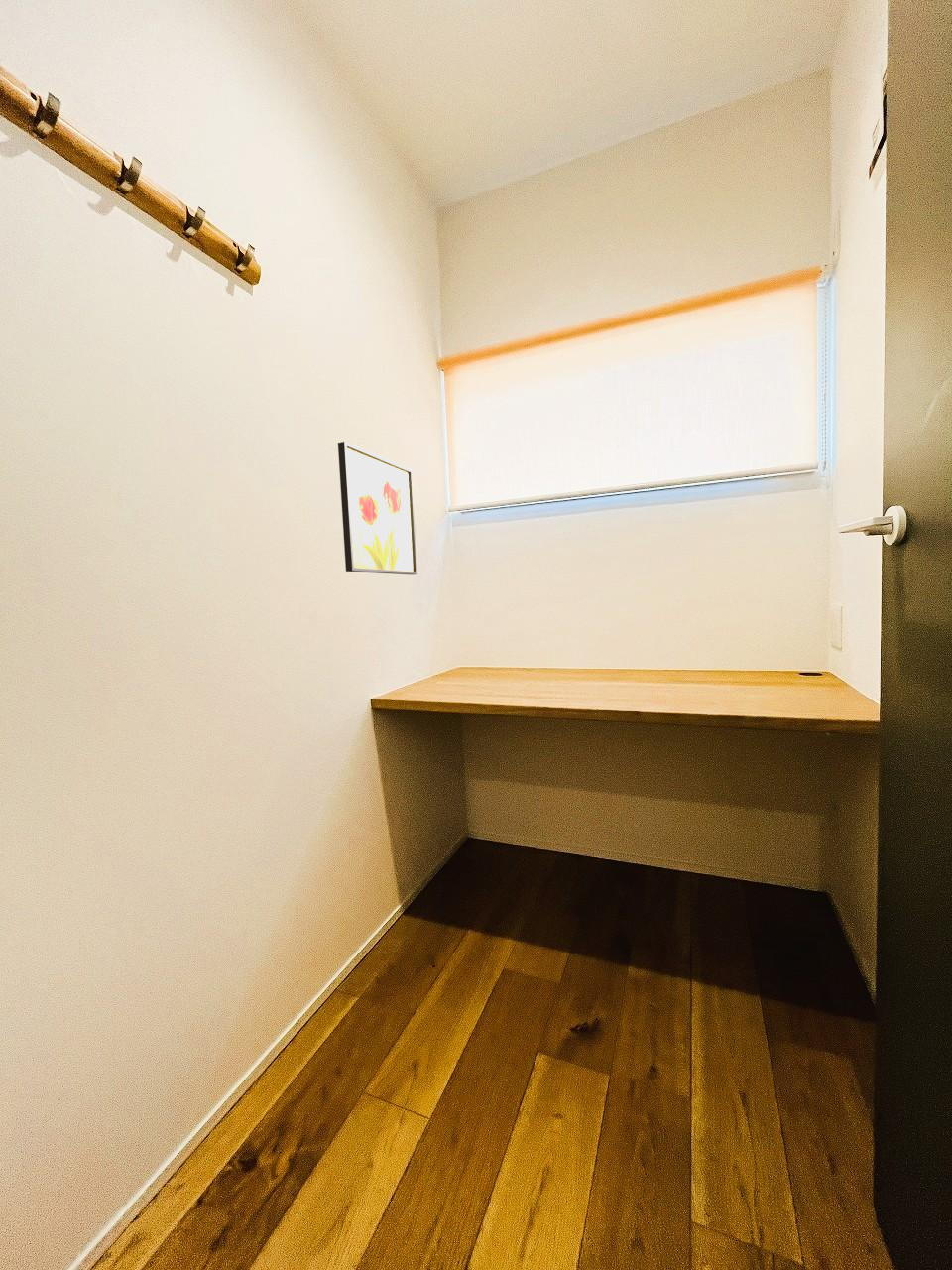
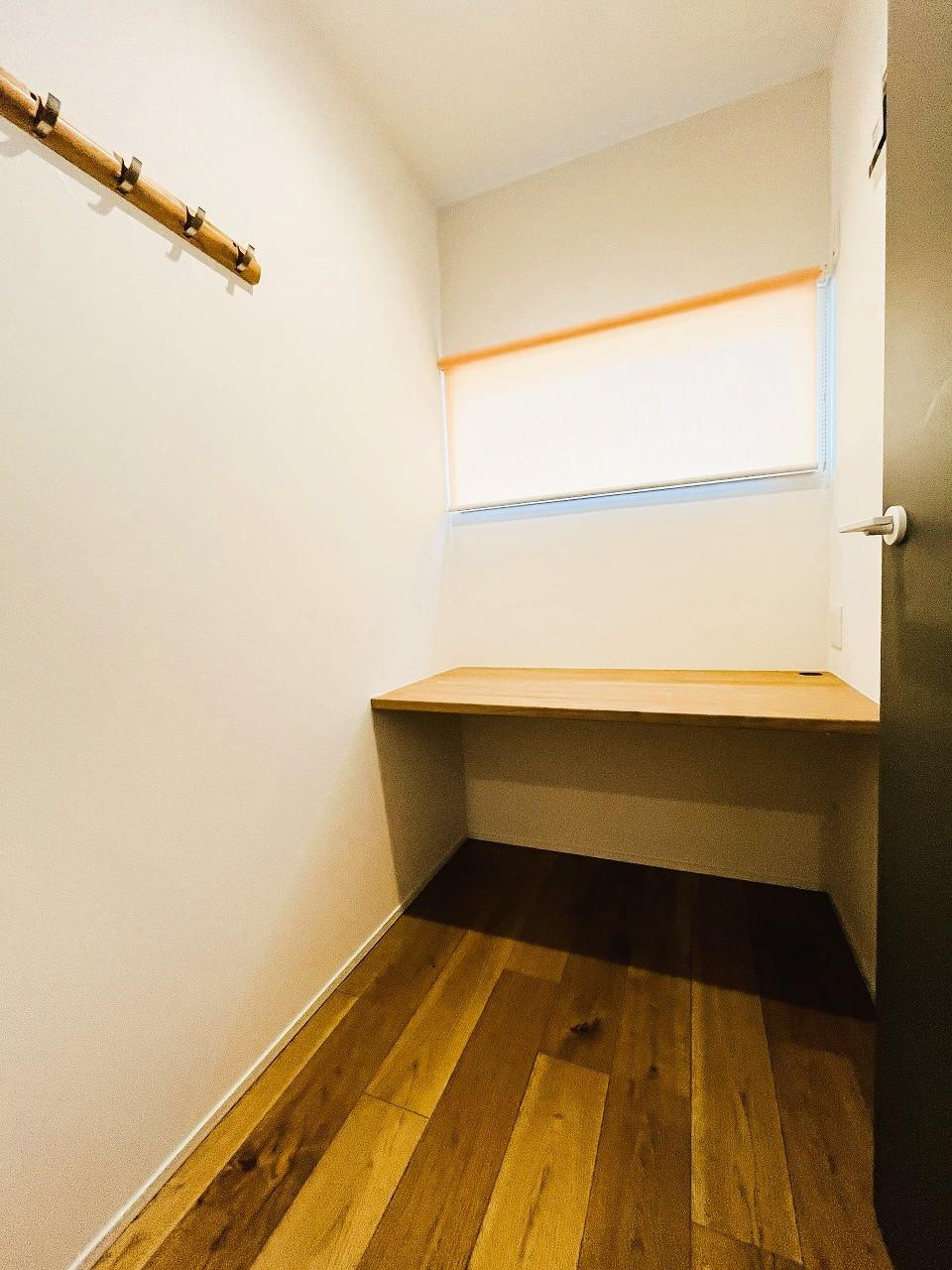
- wall art (380, 516)
